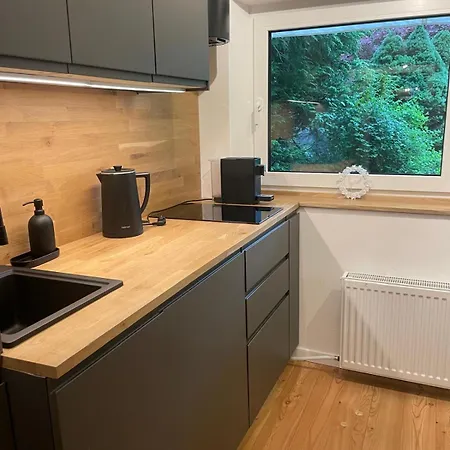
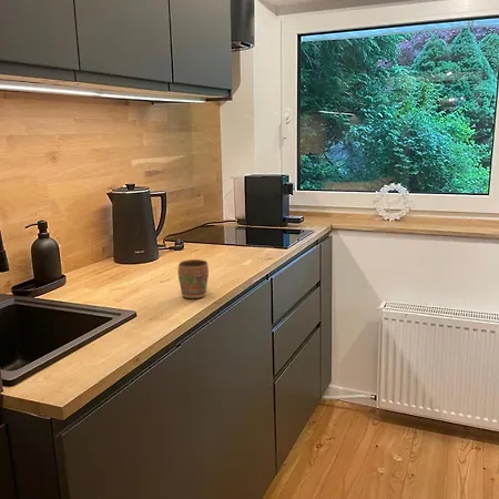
+ mug (194, 278)
